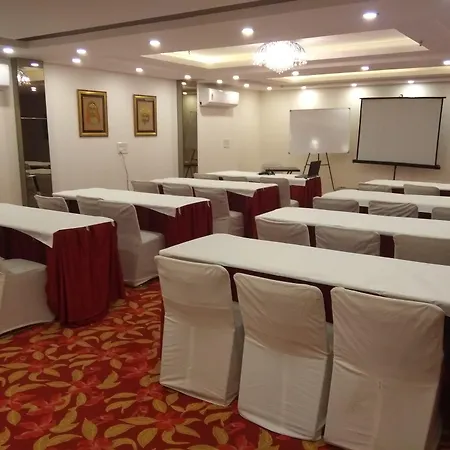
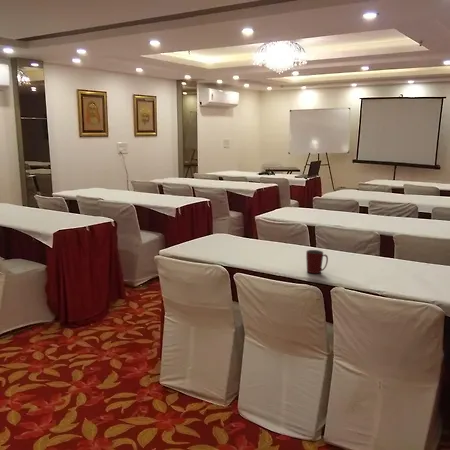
+ mug (317, 262)
